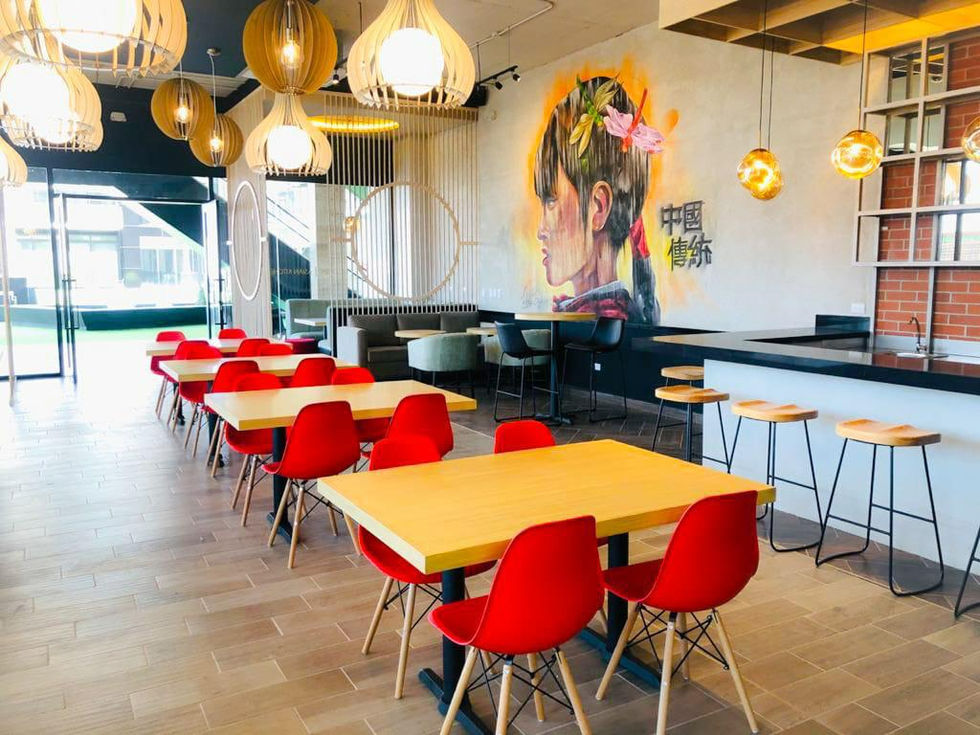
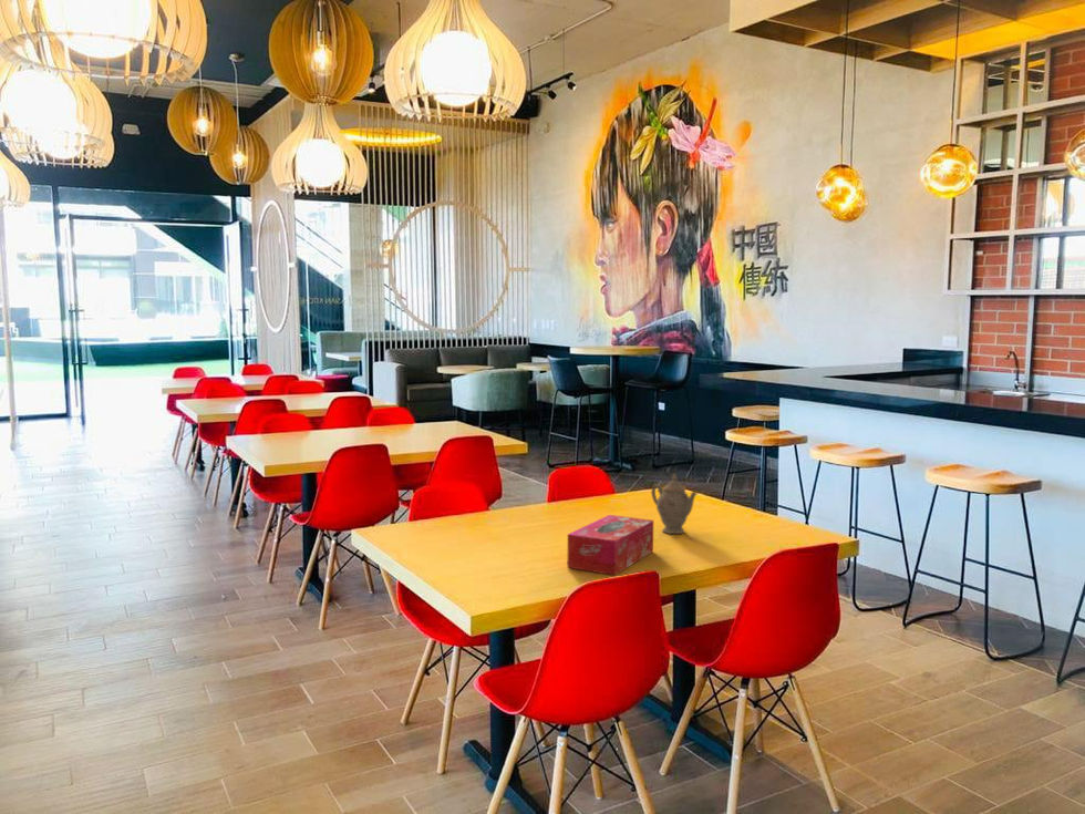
+ chinaware (674, 502)
+ tissue box (611, 543)
